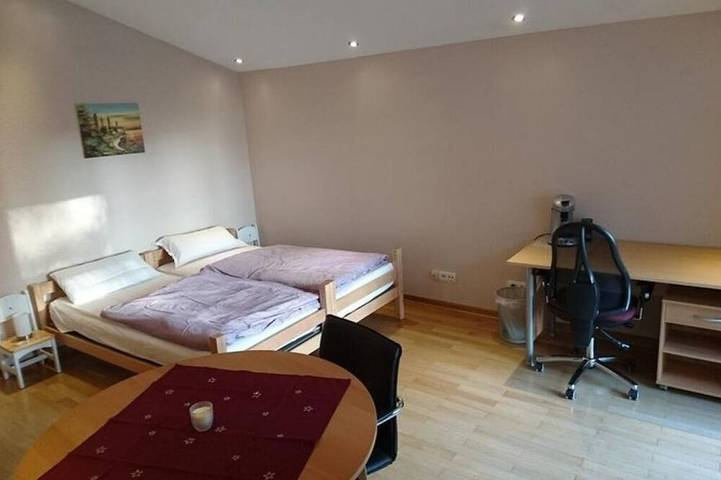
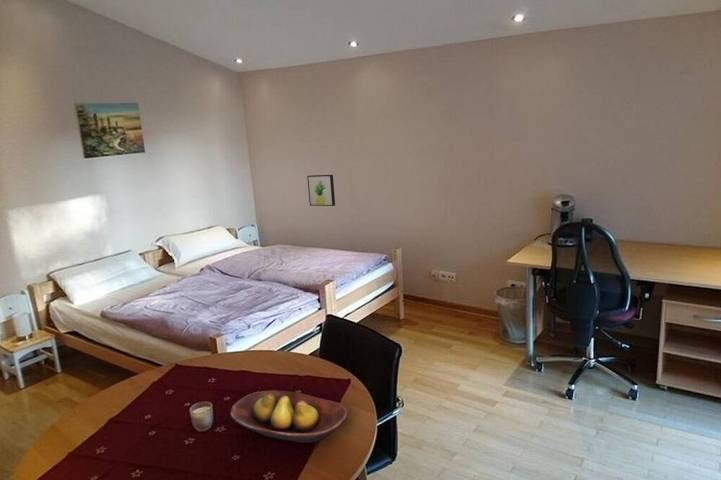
+ fruit bowl (287, 412)
+ wall art (321, 190)
